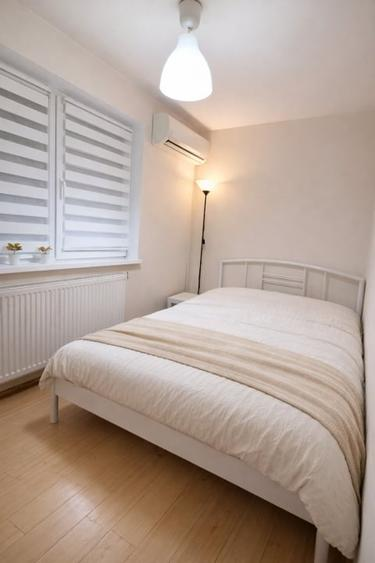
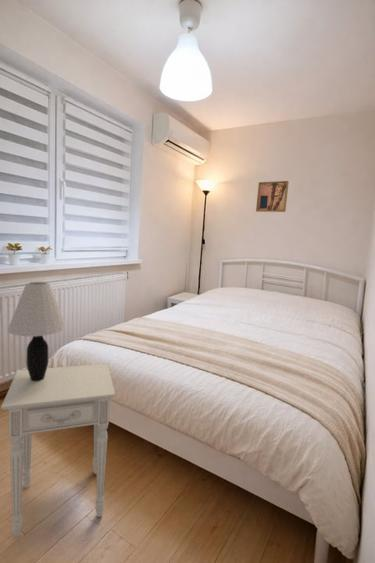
+ table lamp (37, 331)
+ nightstand (58, 429)
+ wall art (271, 196)
